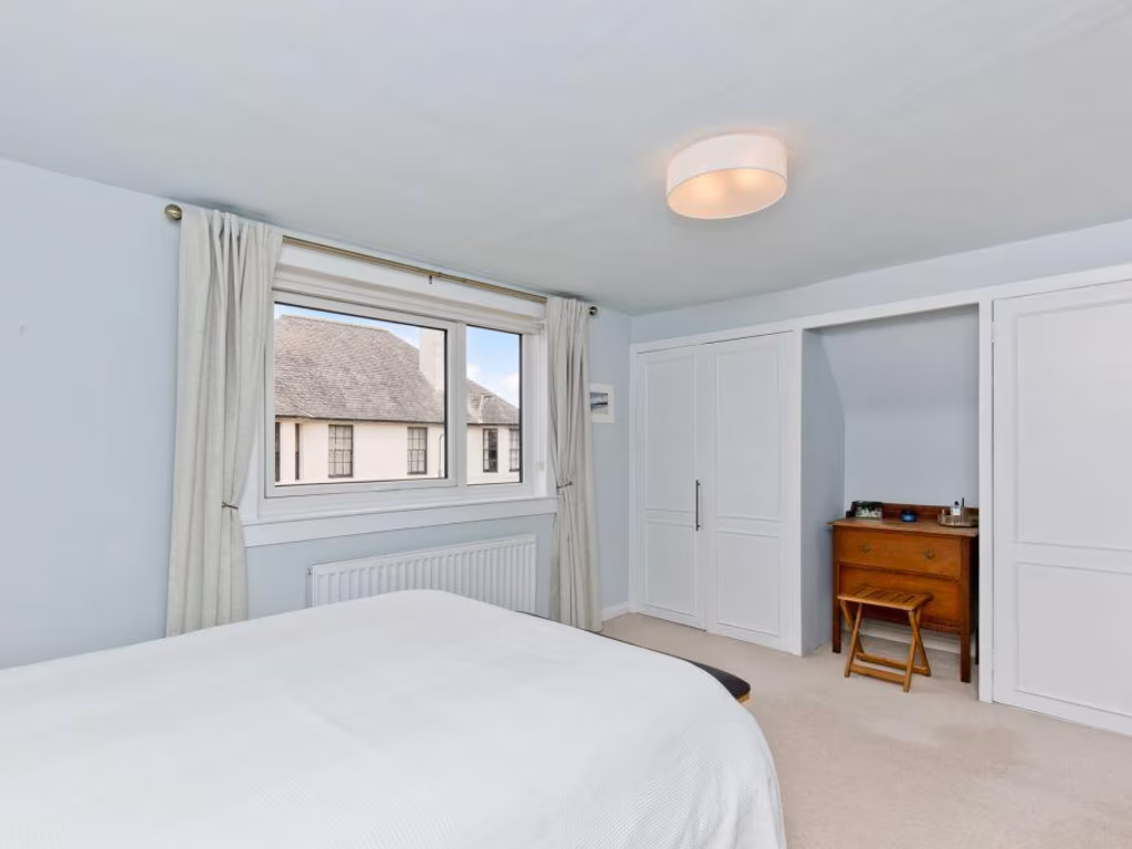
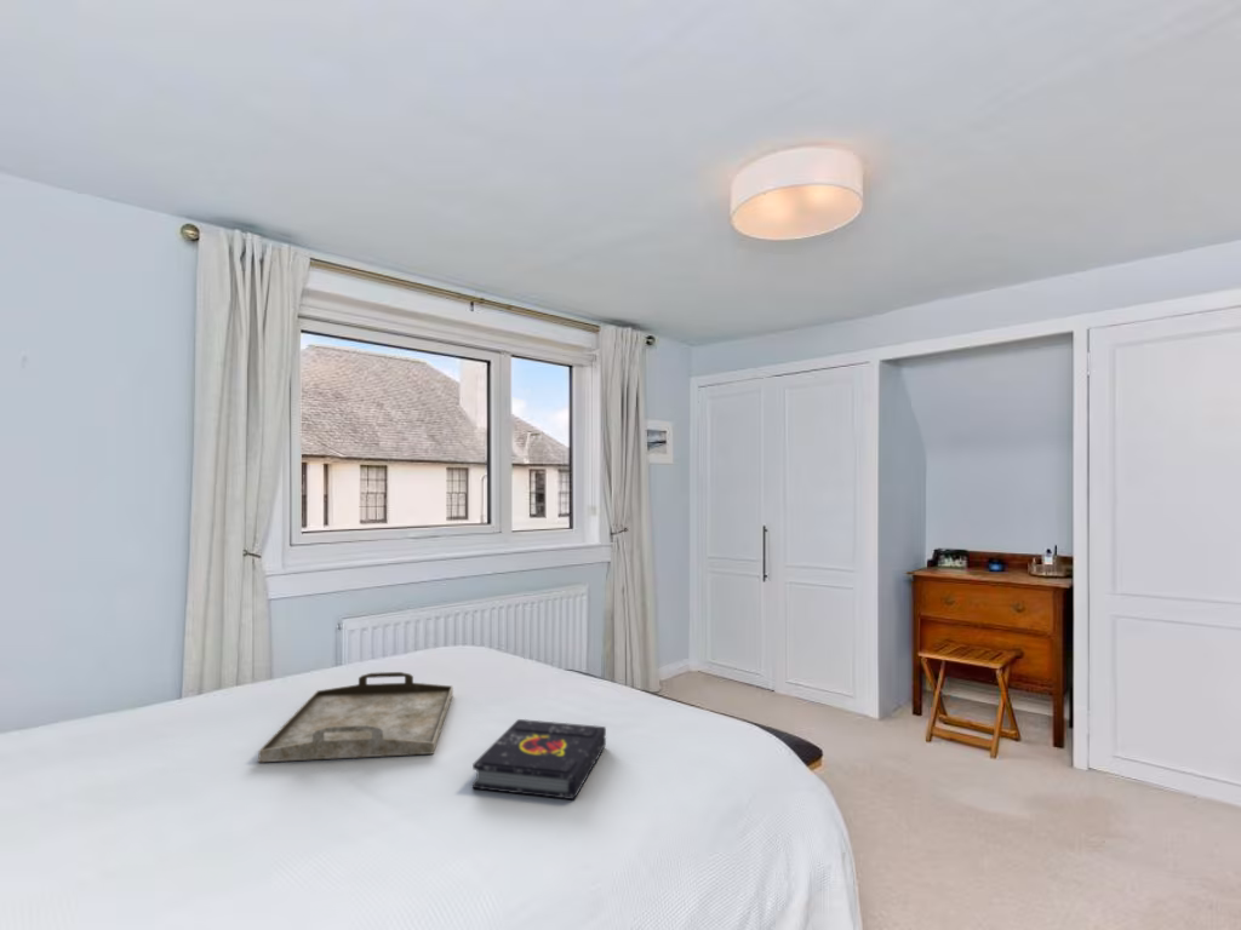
+ serving tray (368, 710)
+ book (543, 754)
